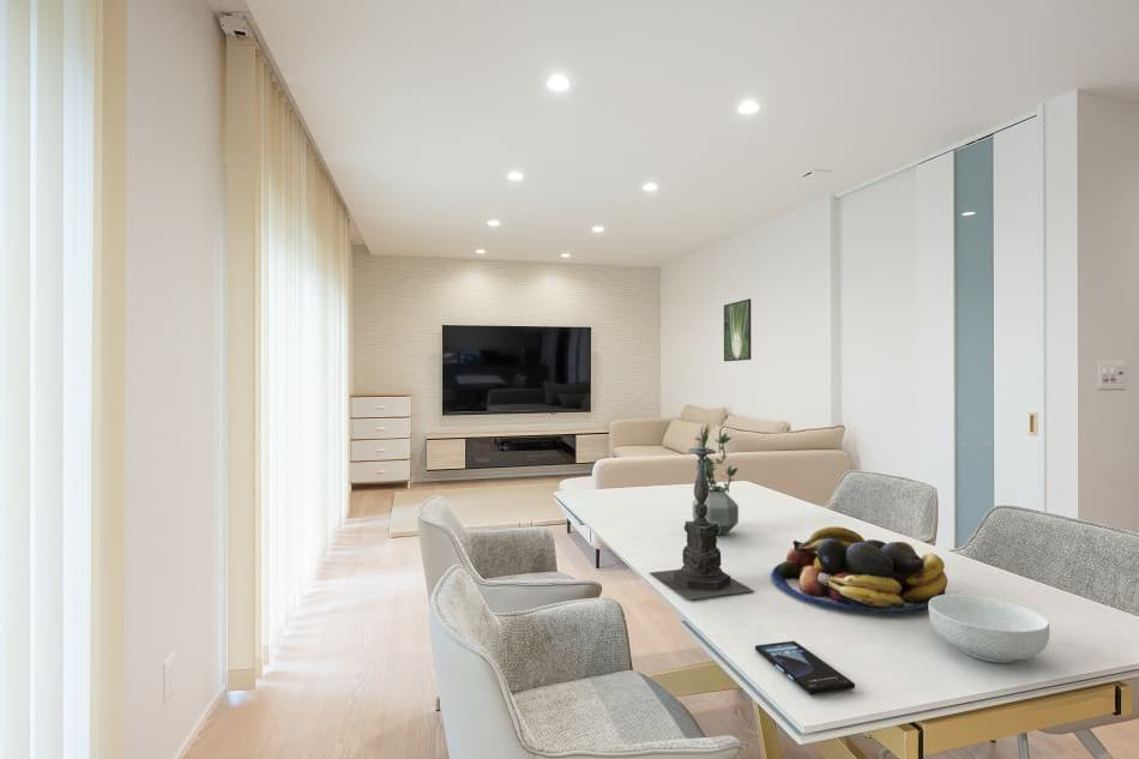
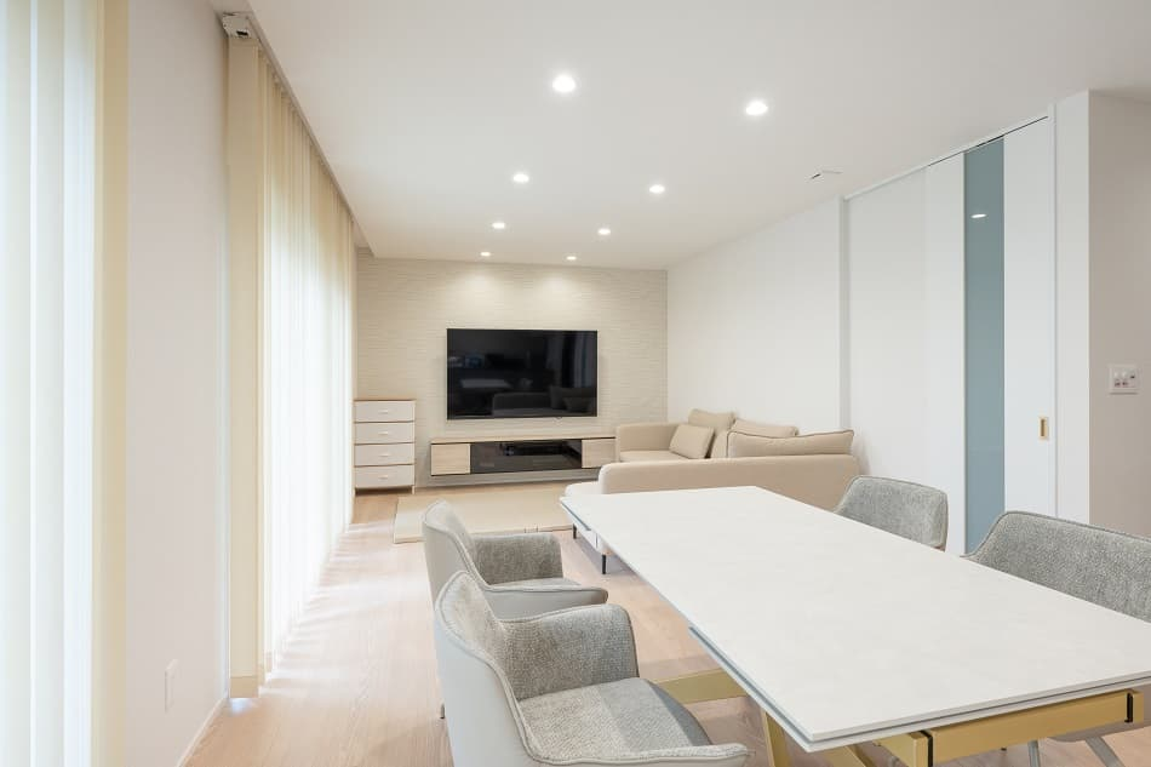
- smartphone (801, 665)
- candle holder (699, 504)
- potted plant (716, 482)
- fruit bowl (851, 556)
- cereal bowl (986, 631)
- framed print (736, 331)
